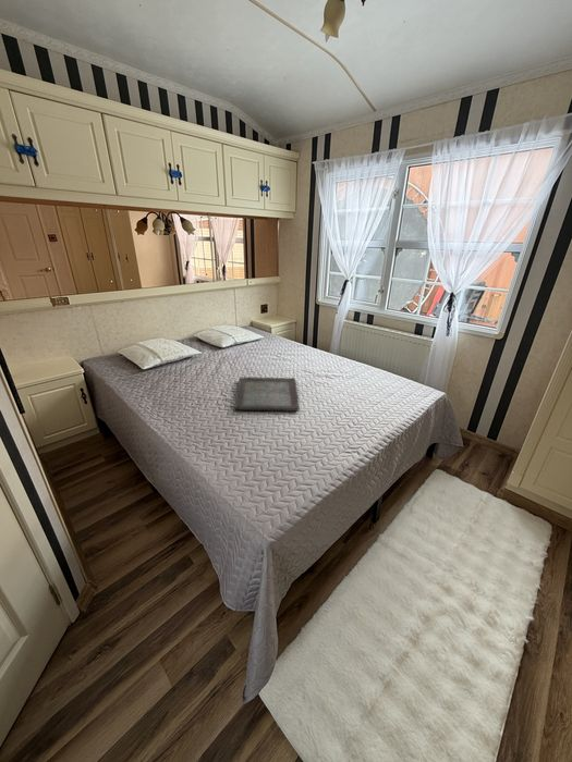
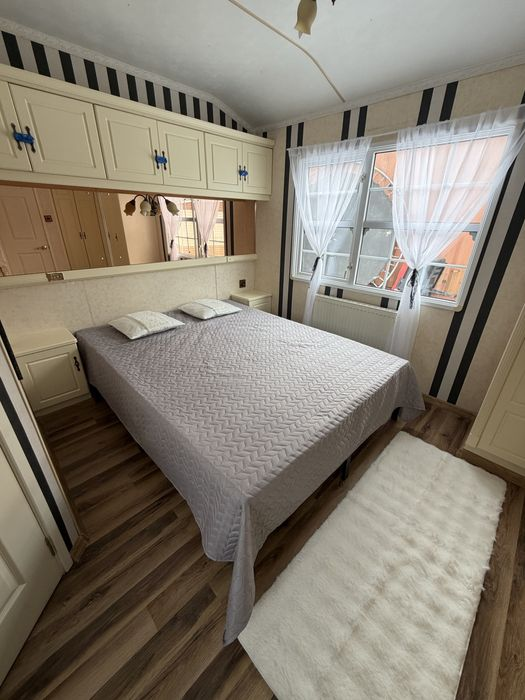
- serving tray (266, 392)
